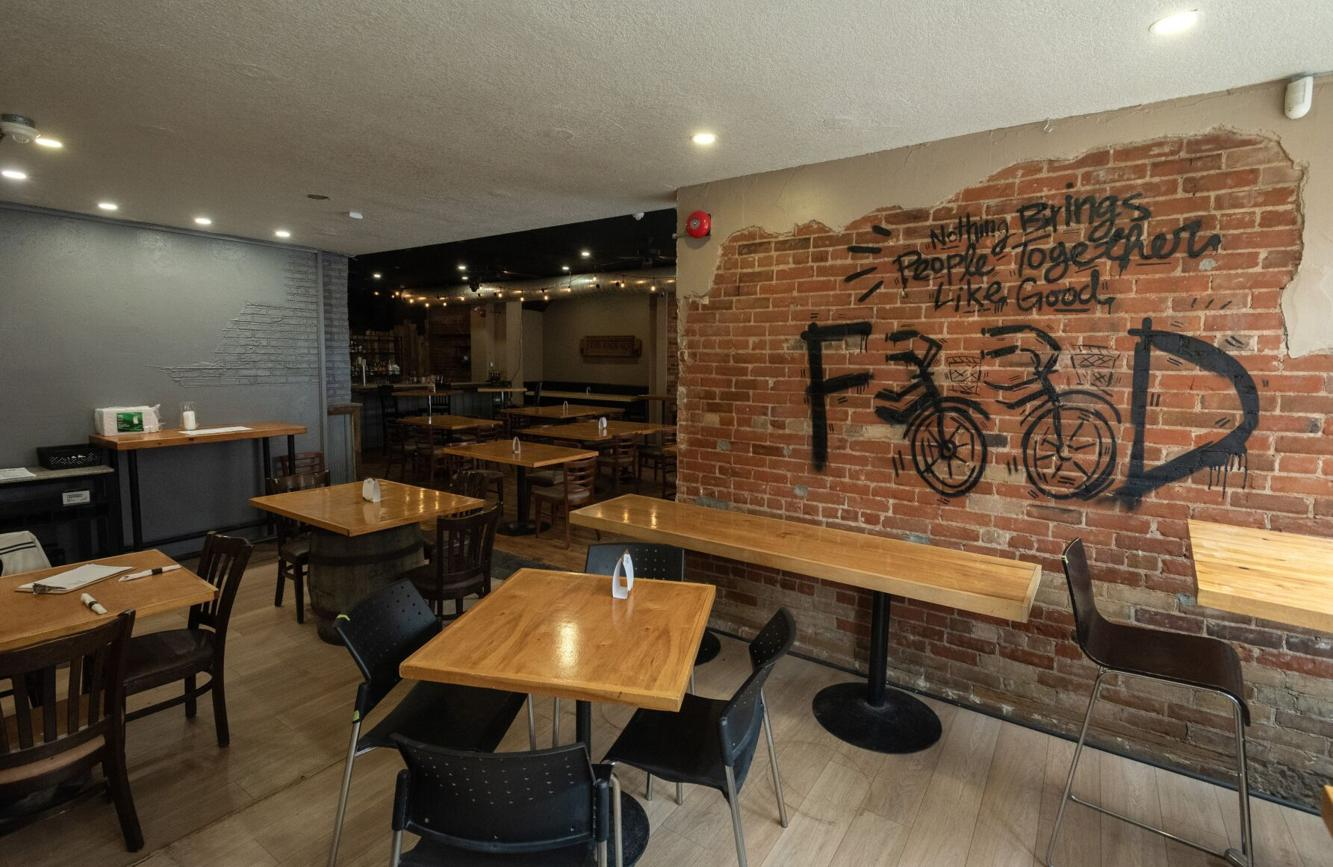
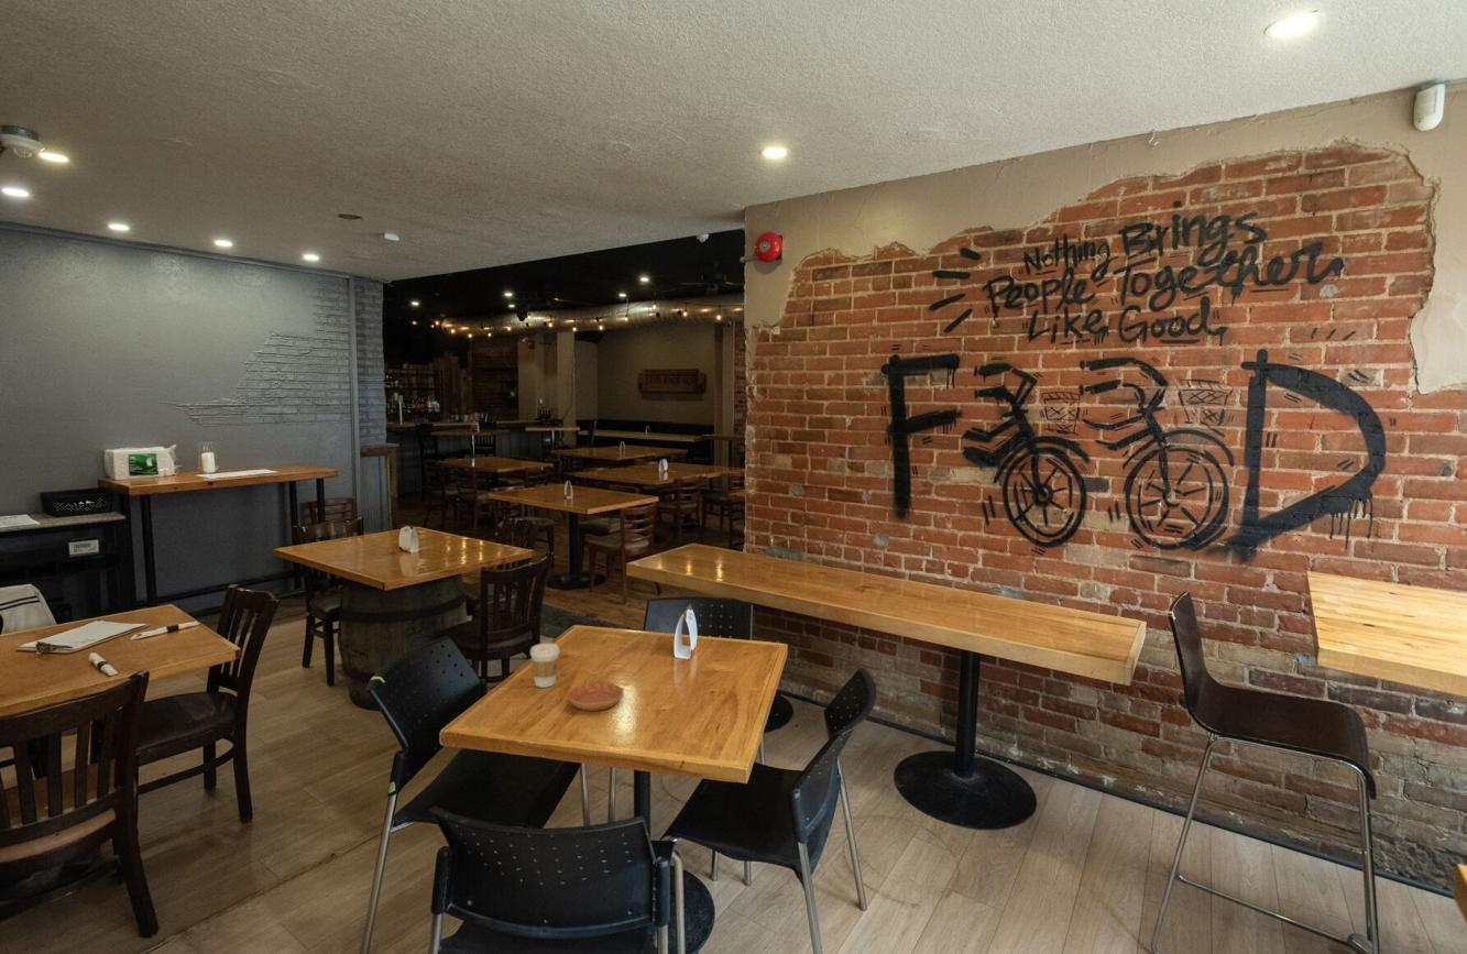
+ coffee cup (545, 664)
+ saucer (595, 697)
